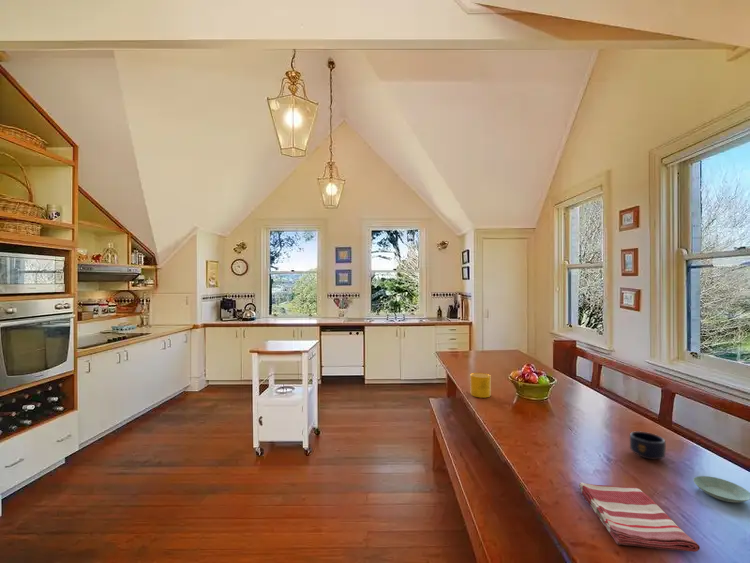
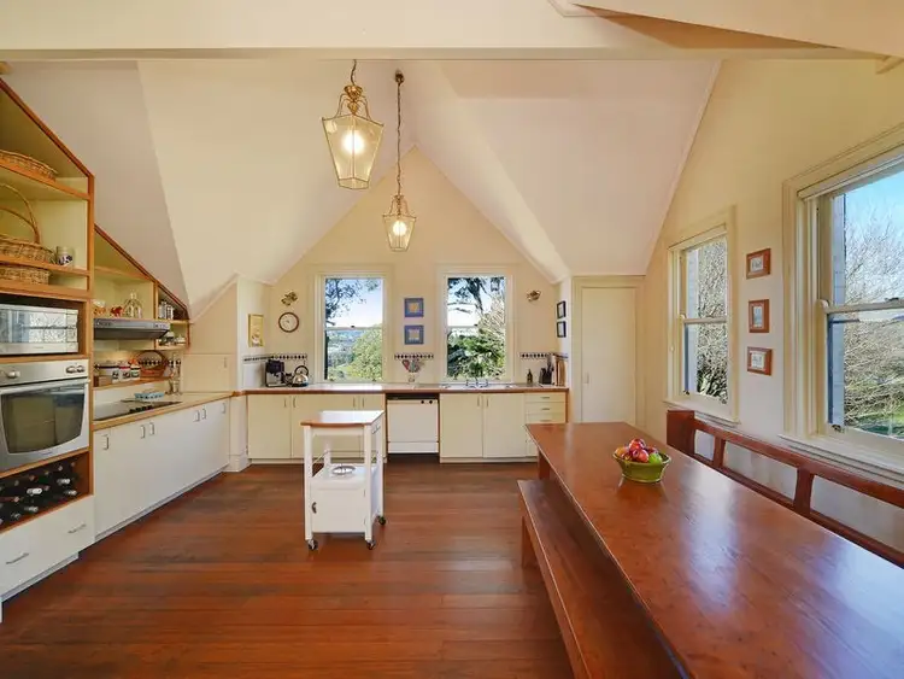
- dish towel (630, 511)
- saucer (721, 491)
- cup (480, 384)
- mug (648, 445)
